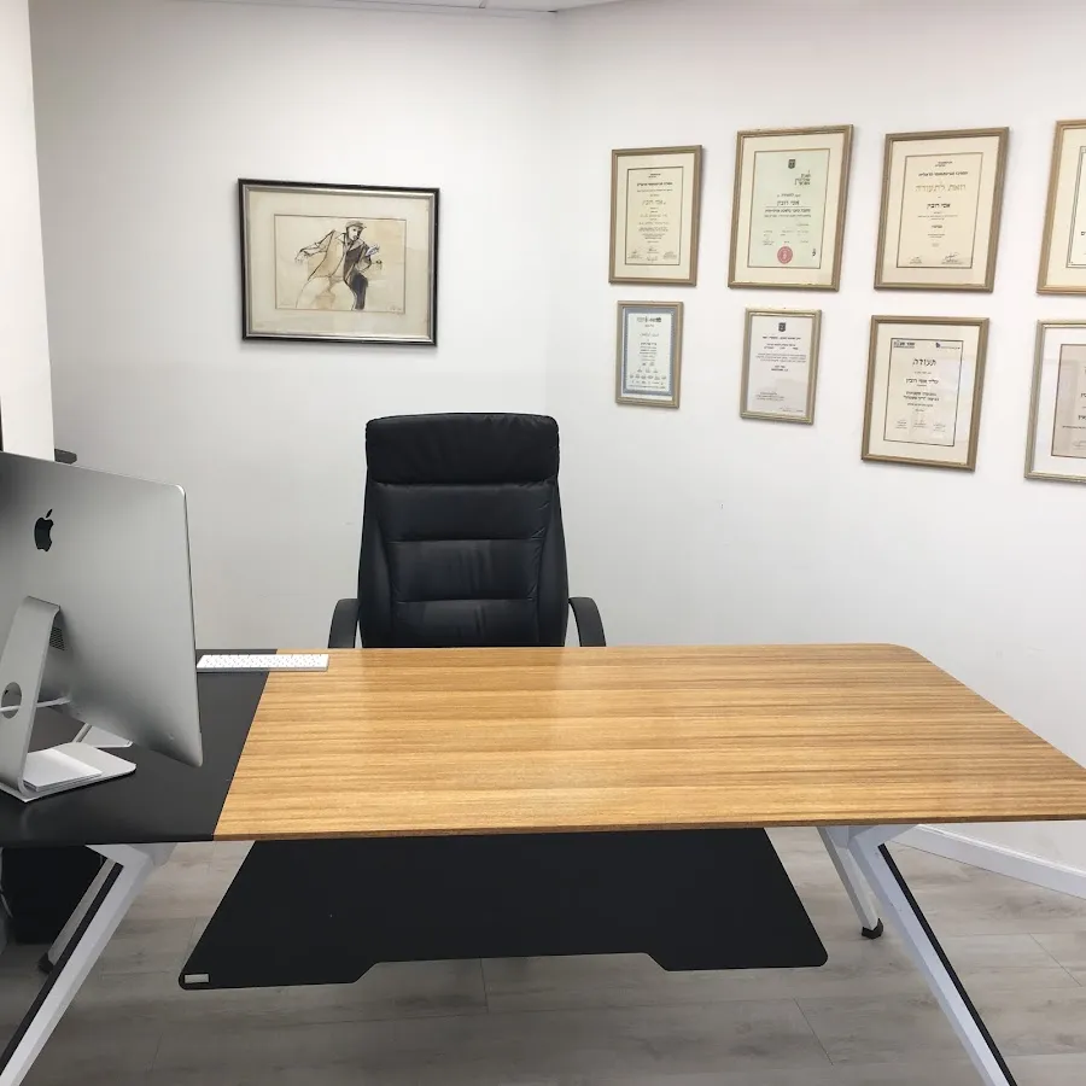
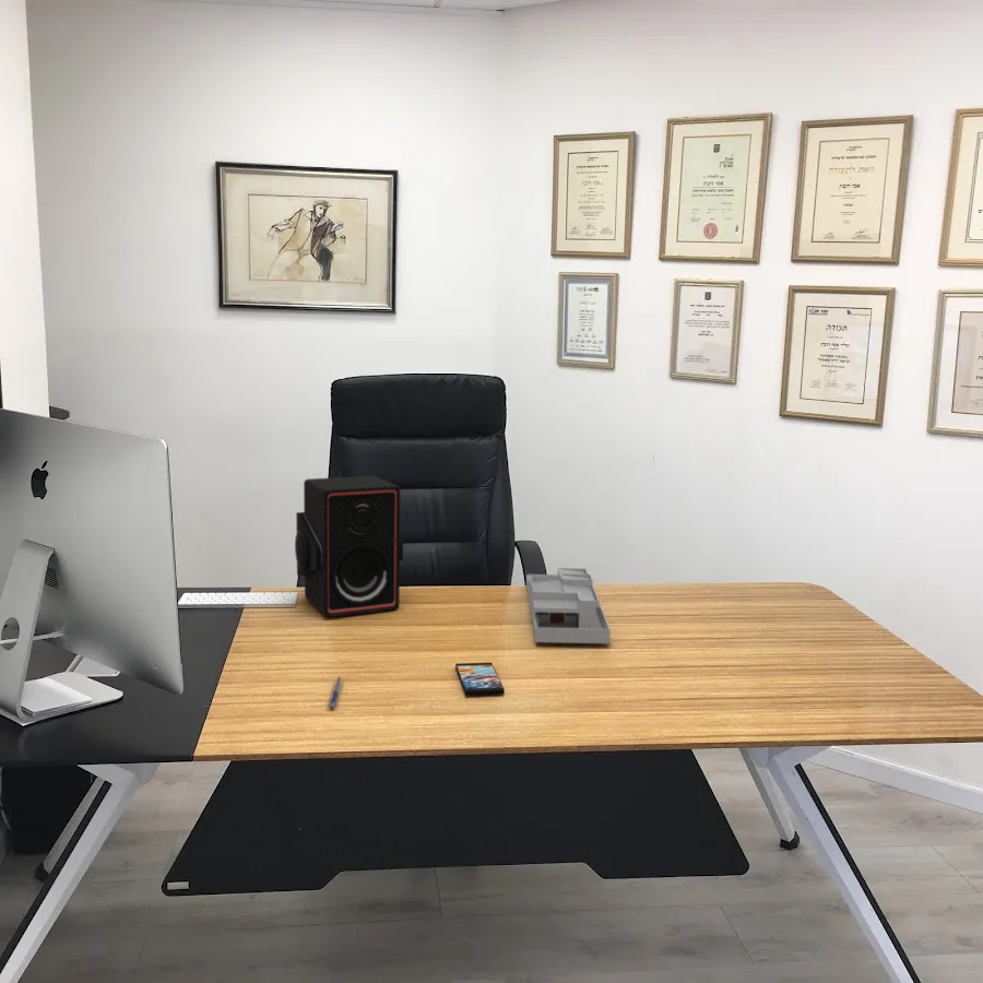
+ stereo (351, 543)
+ pen (335, 691)
+ desk organizer (565, 595)
+ smartphone (478, 678)
